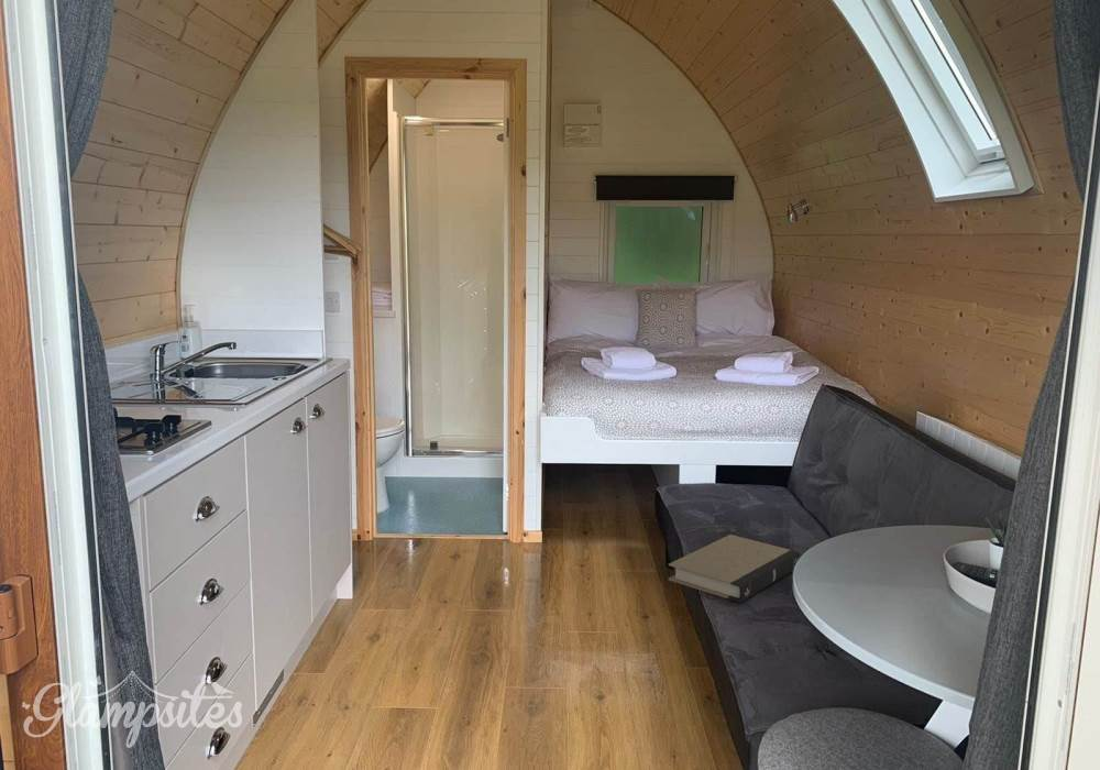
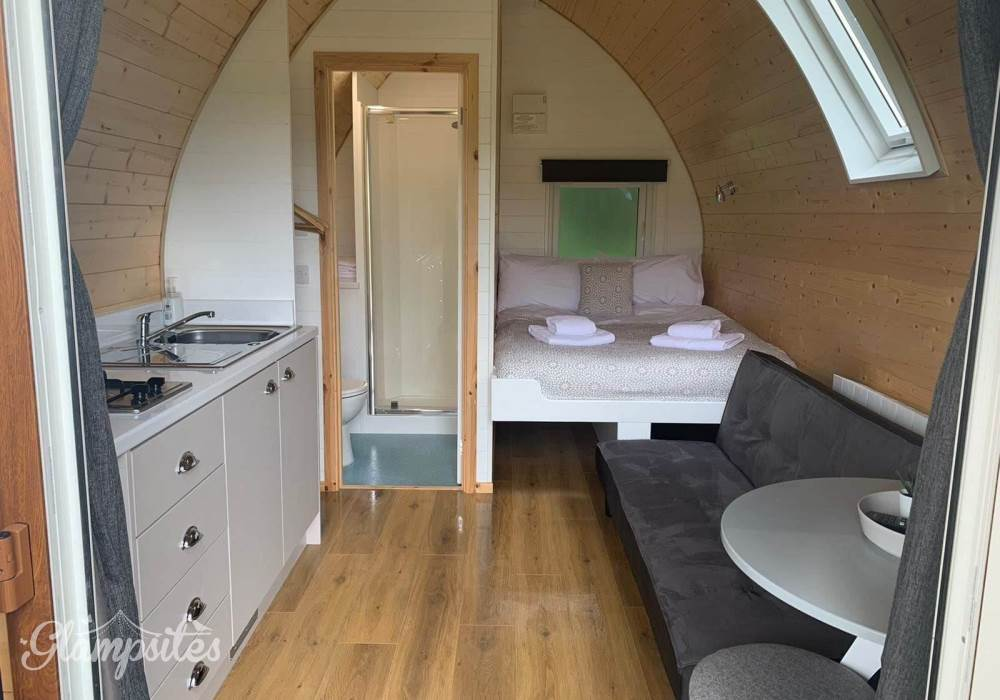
- book (735, 565)
